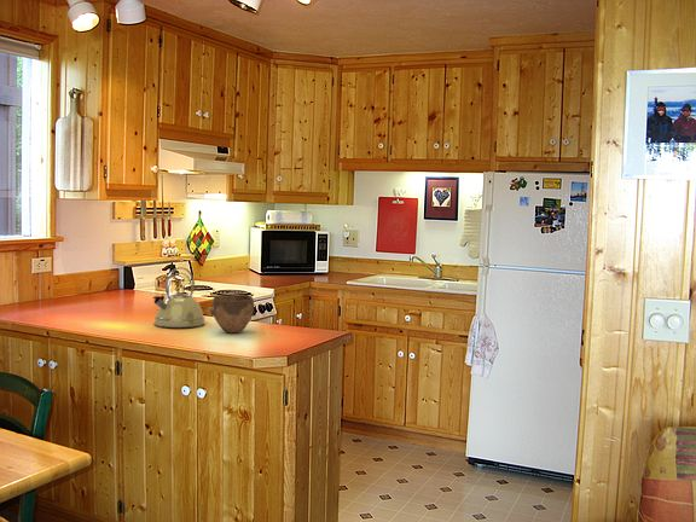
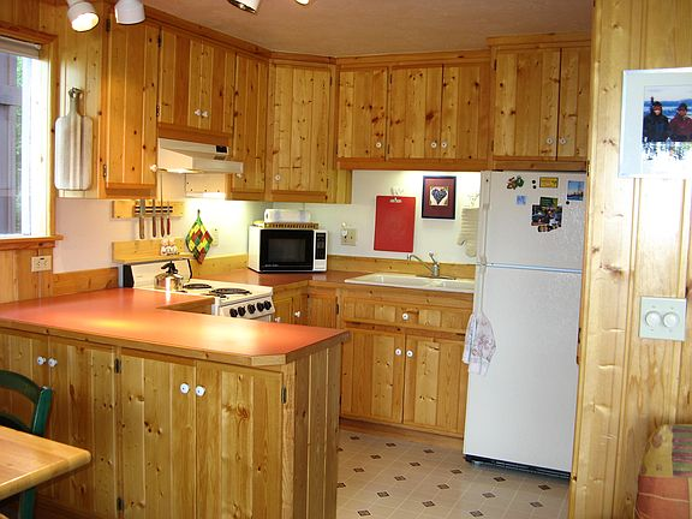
- bowl (233, 314)
- kettle (176, 295)
